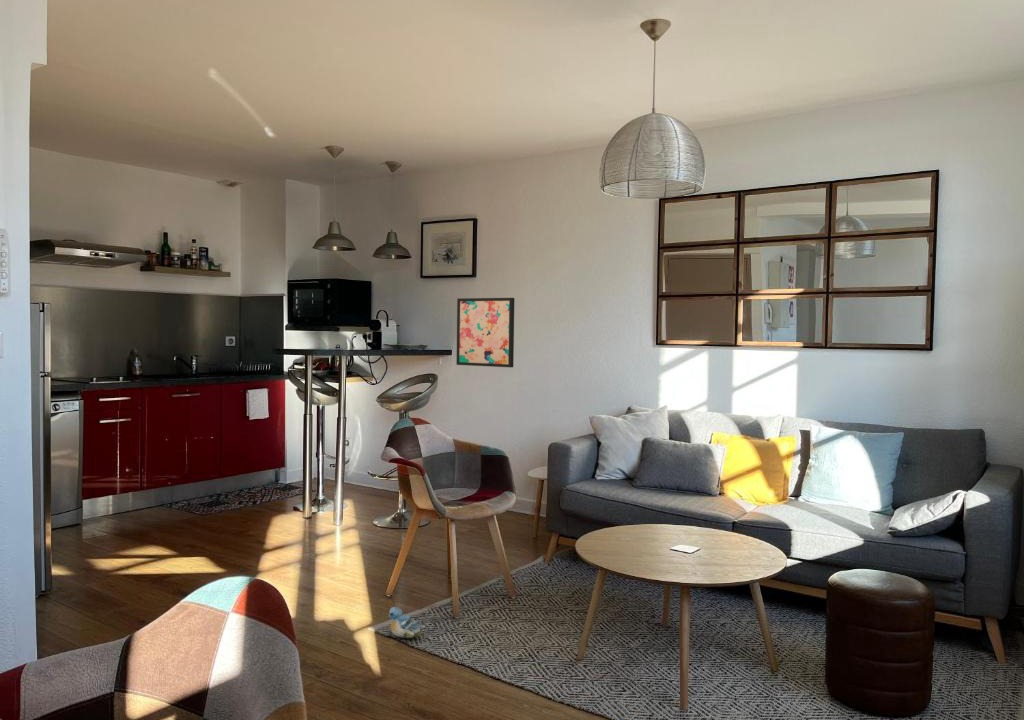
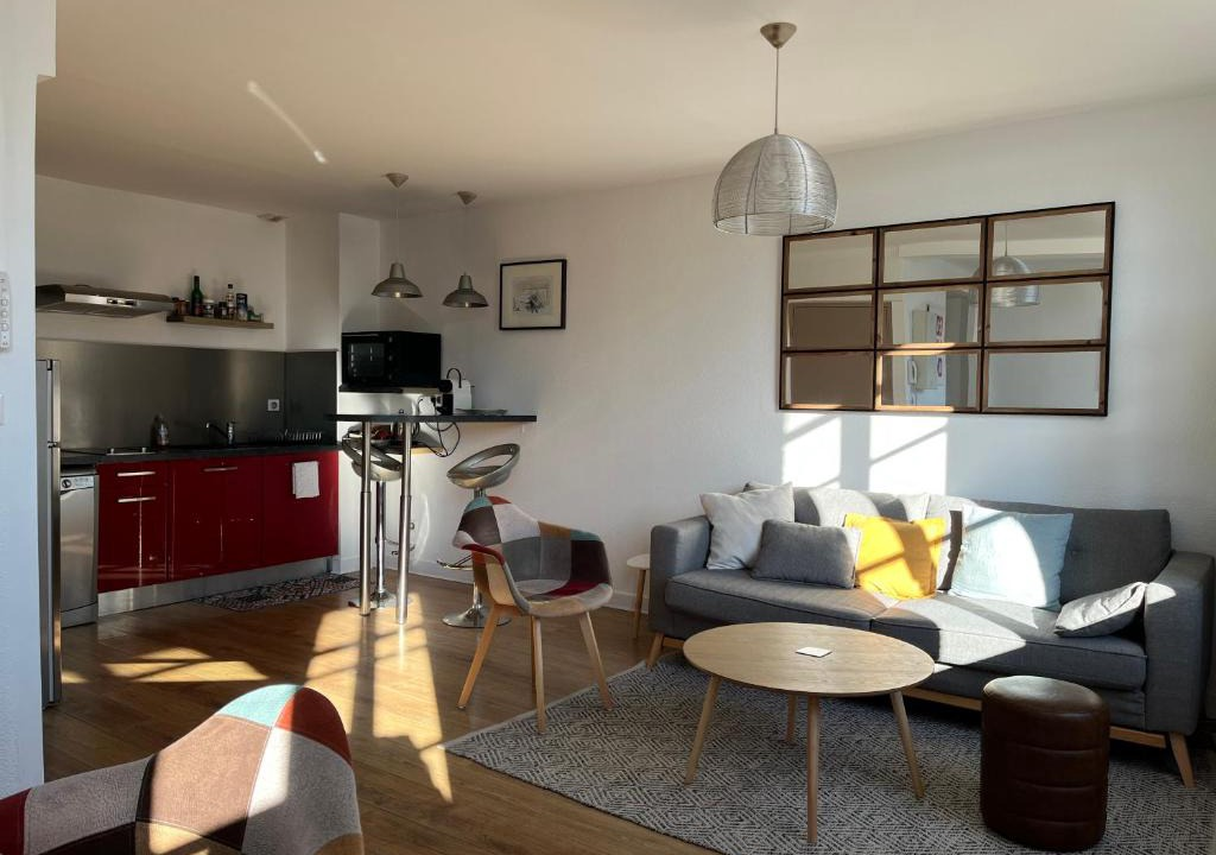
- wall art (484, 332)
- plush toy (405, 623)
